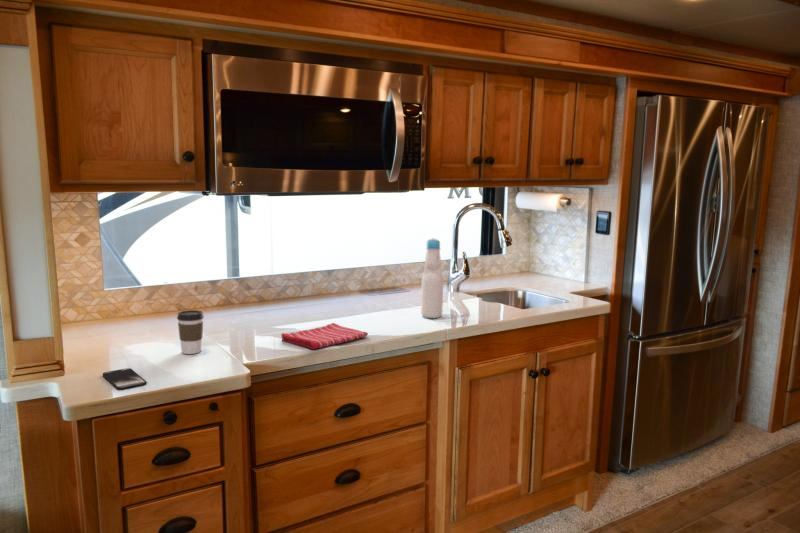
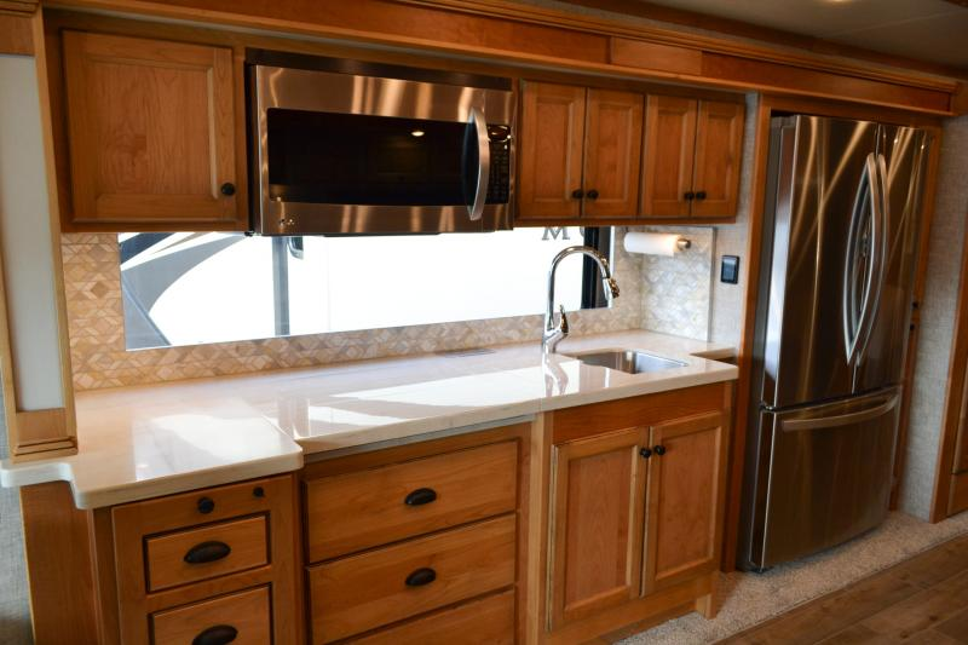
- bottle (432, 277)
- smartphone (124, 379)
- dish towel (324, 335)
- coffee cup (190, 332)
